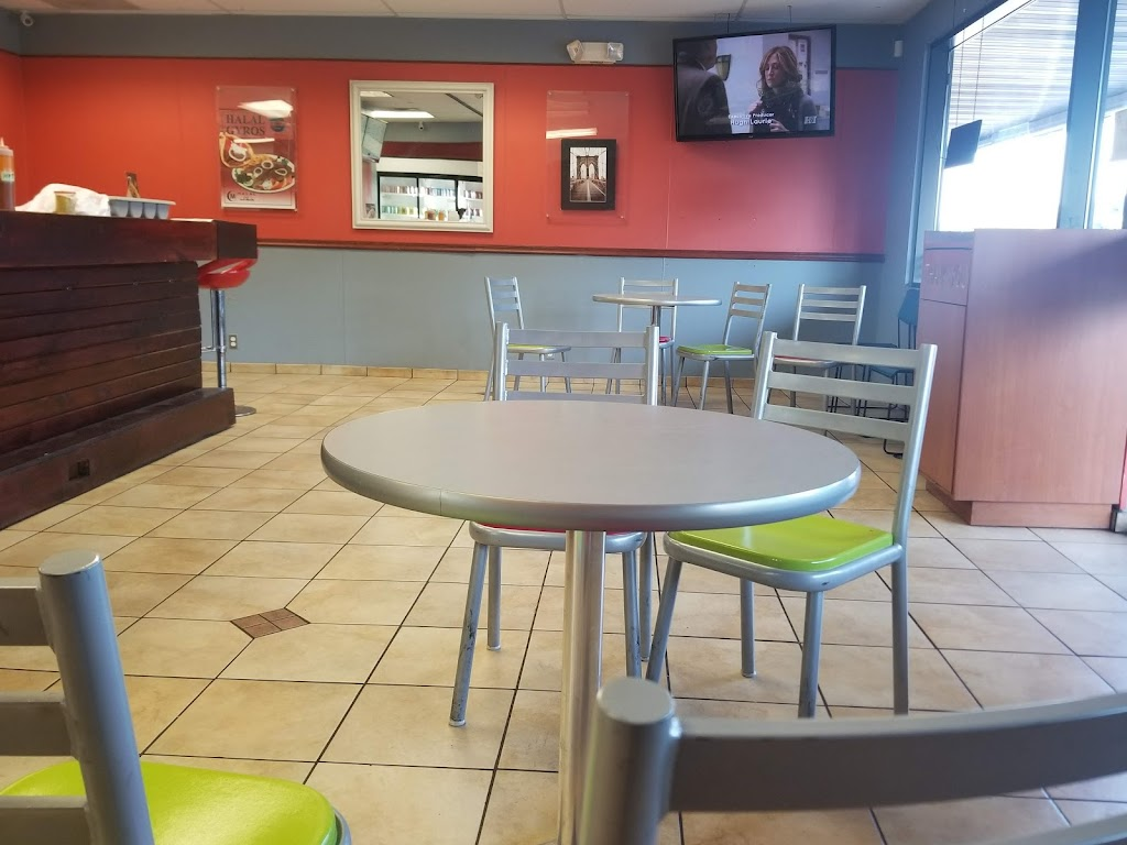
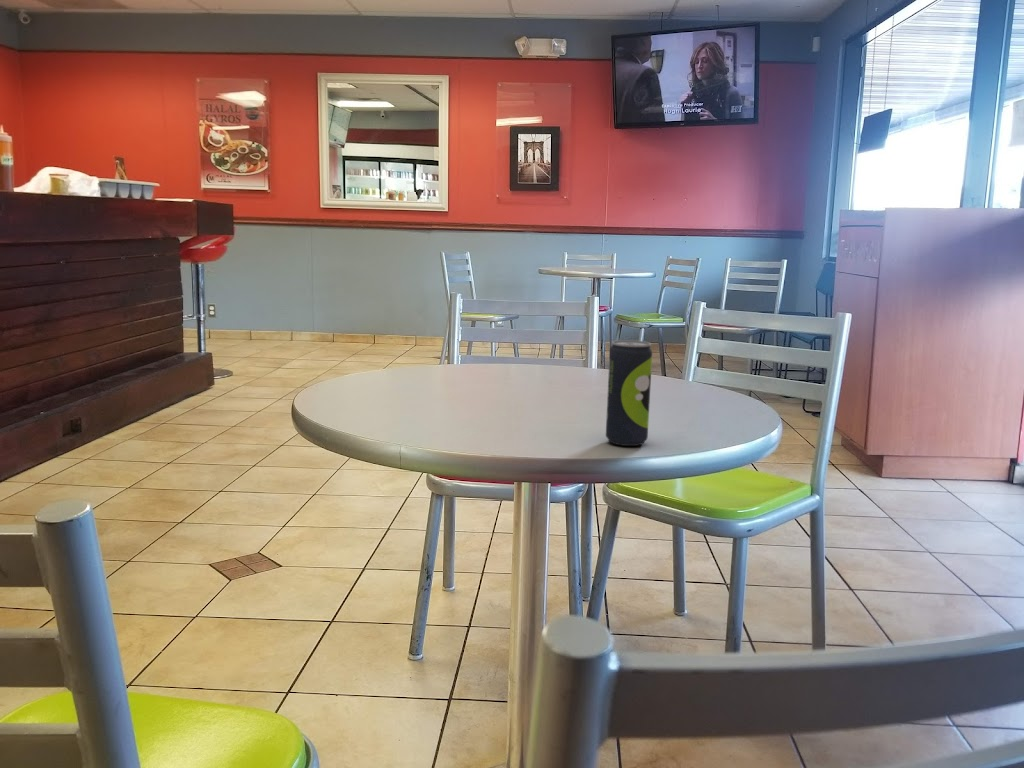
+ beverage can (628, 392)
